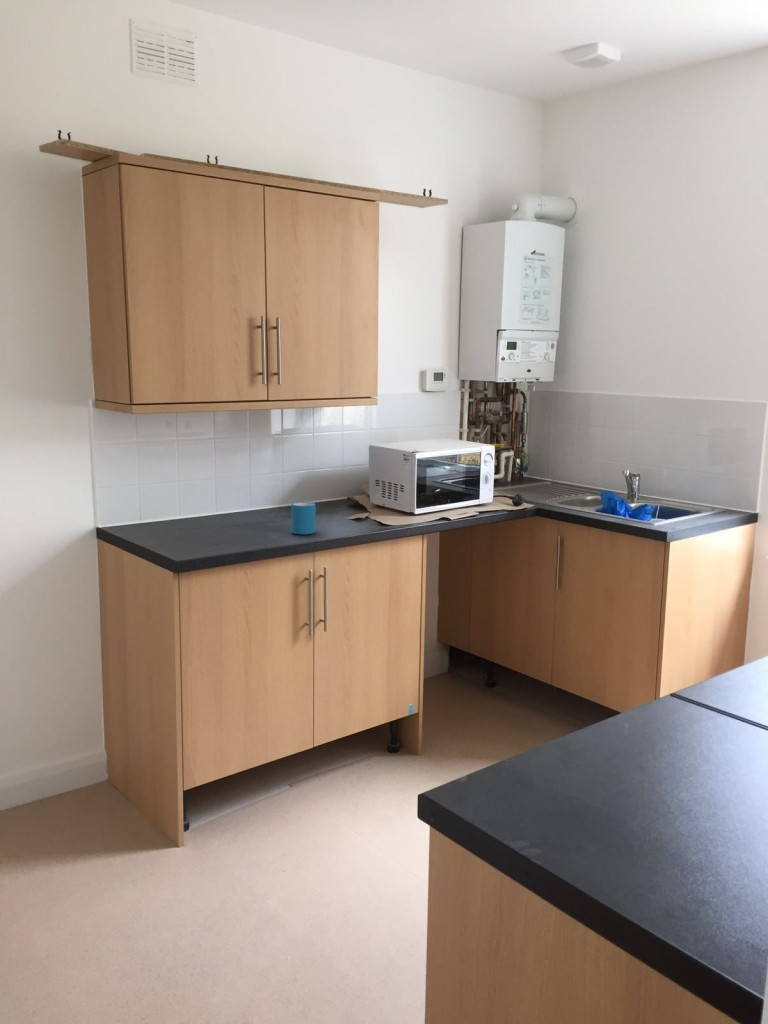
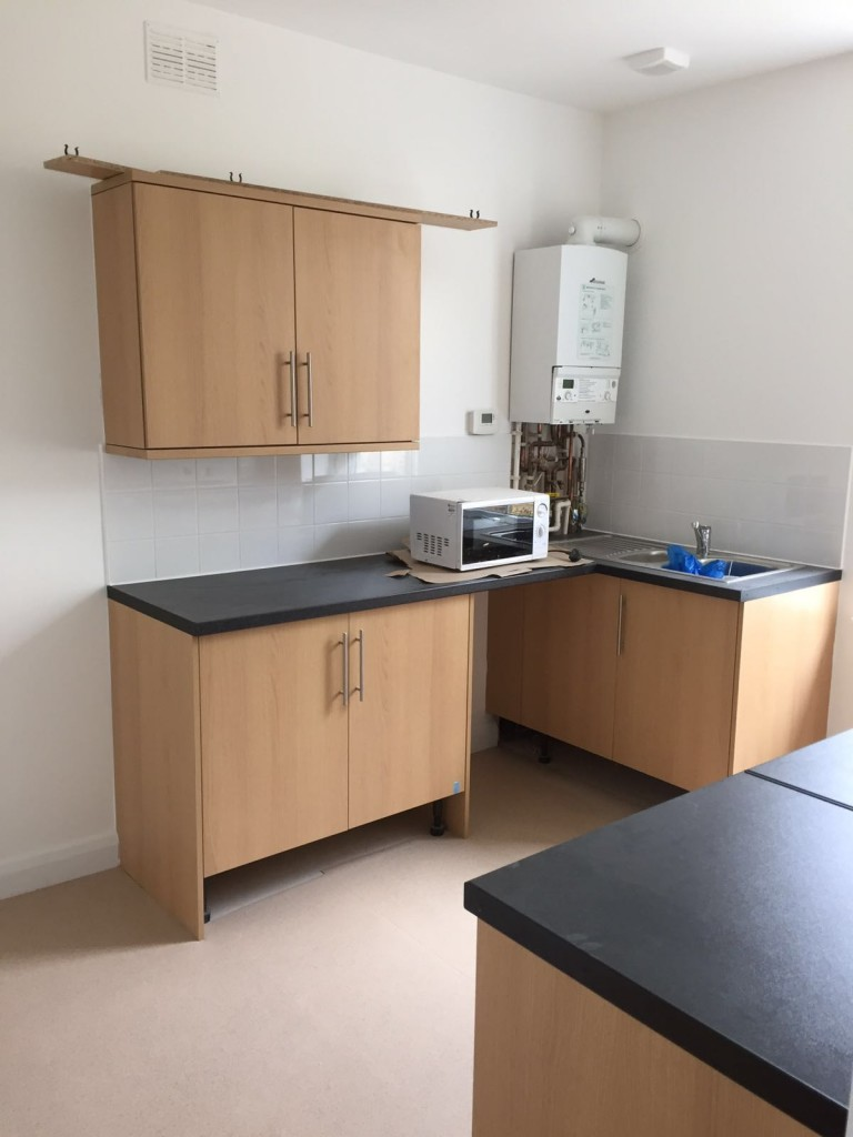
- mug (306, 517)
